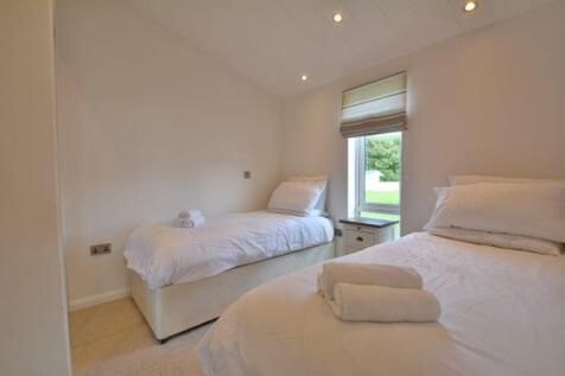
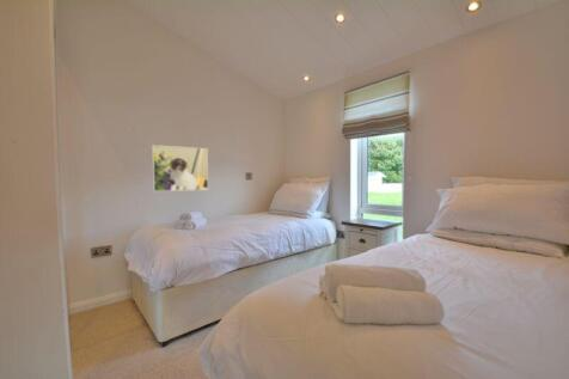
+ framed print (182, 169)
